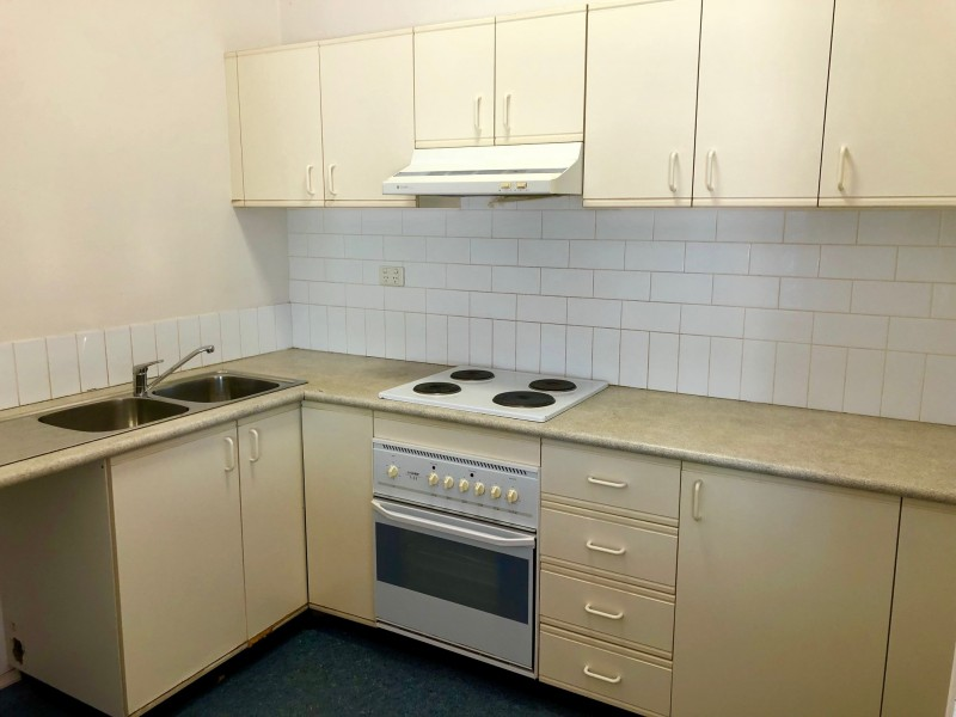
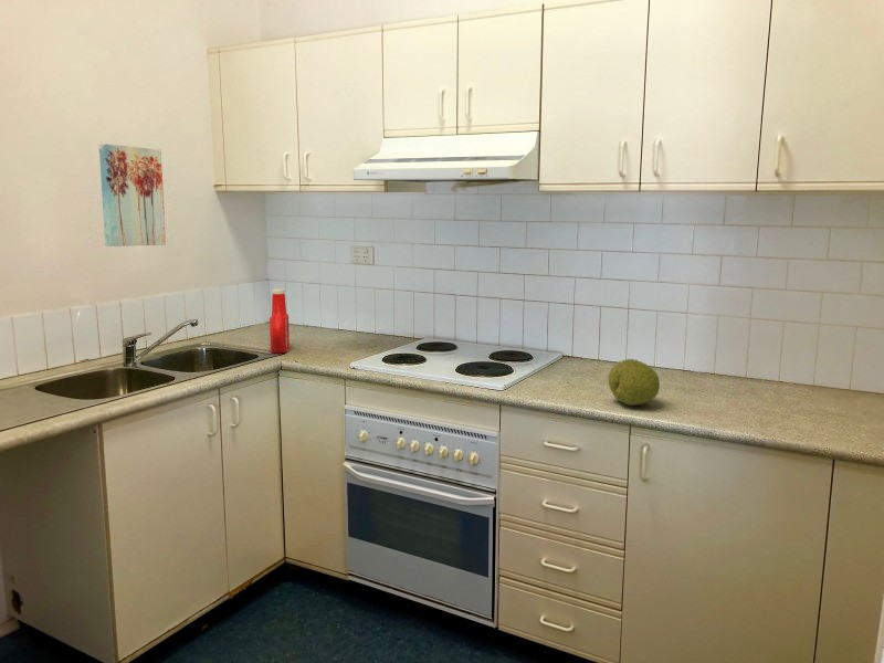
+ wall art (134, 196)
+ fruit (633, 382)
+ soap bottle (278, 319)
